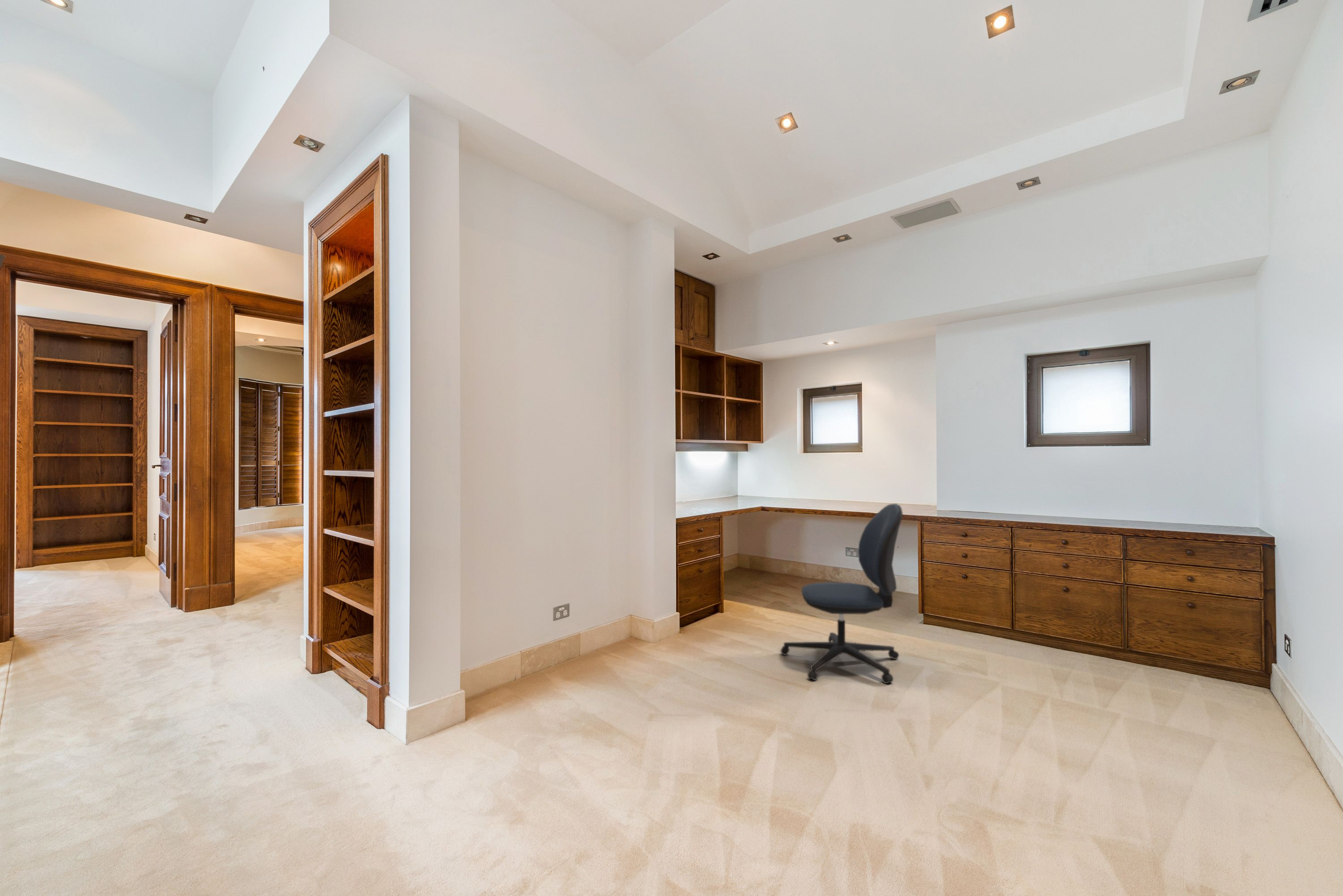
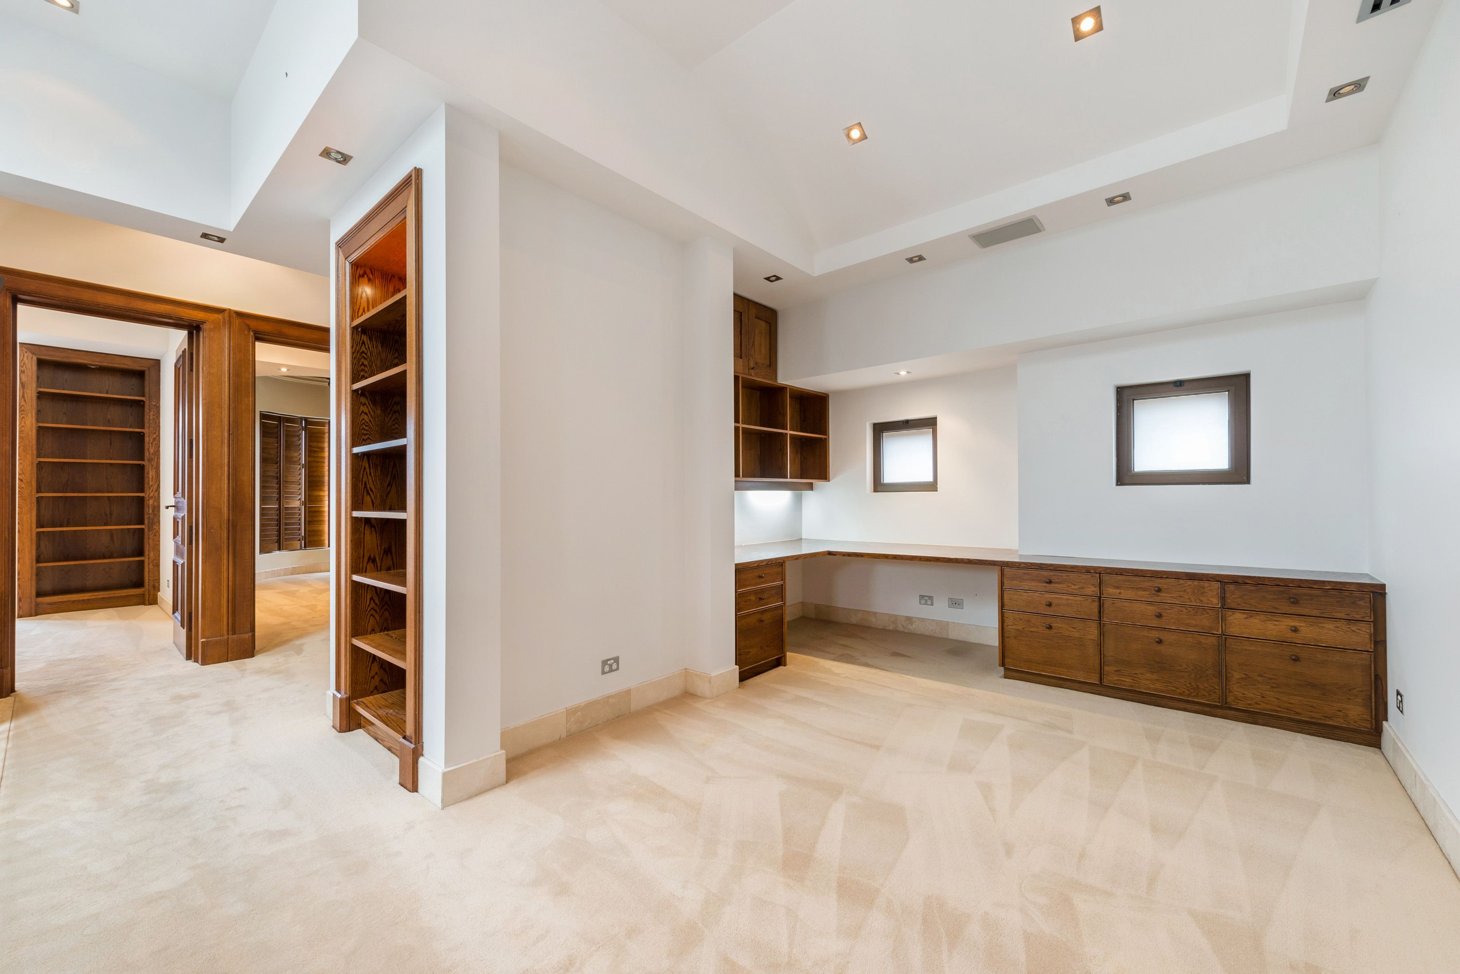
- office chair (840, 583)
